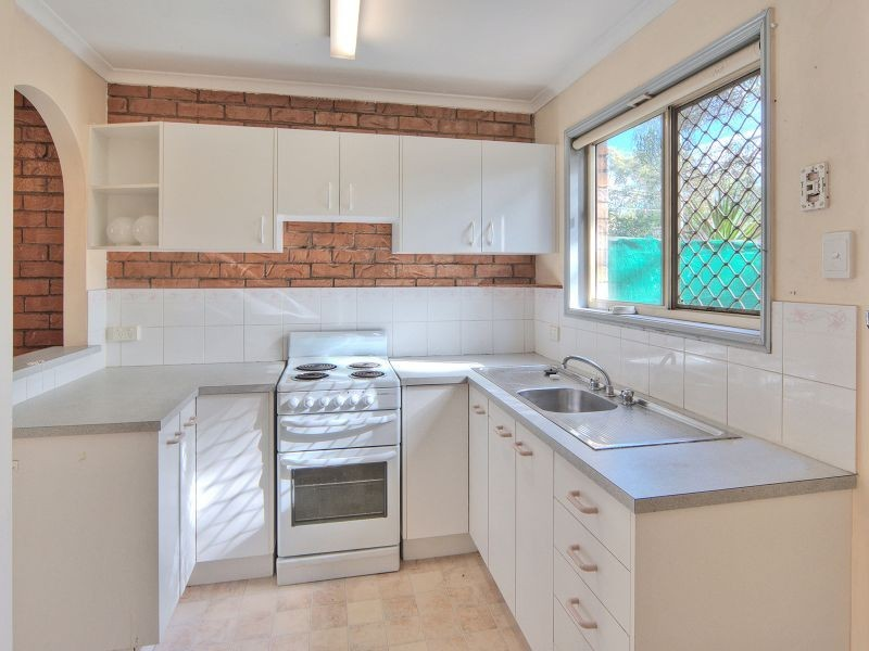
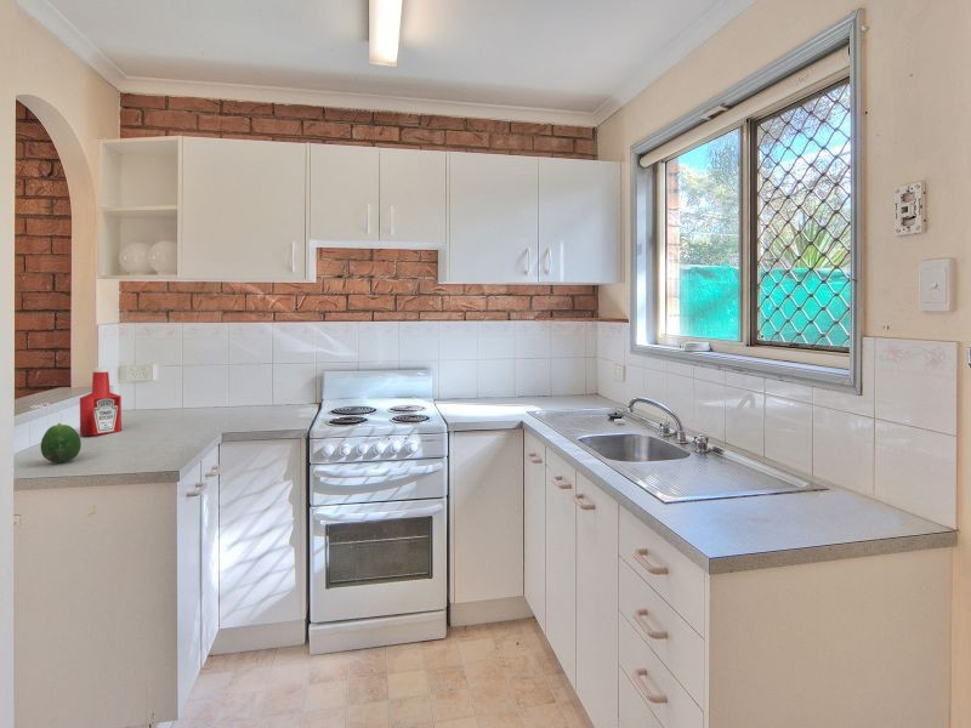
+ fruit (61, 443)
+ soap bottle (101, 399)
